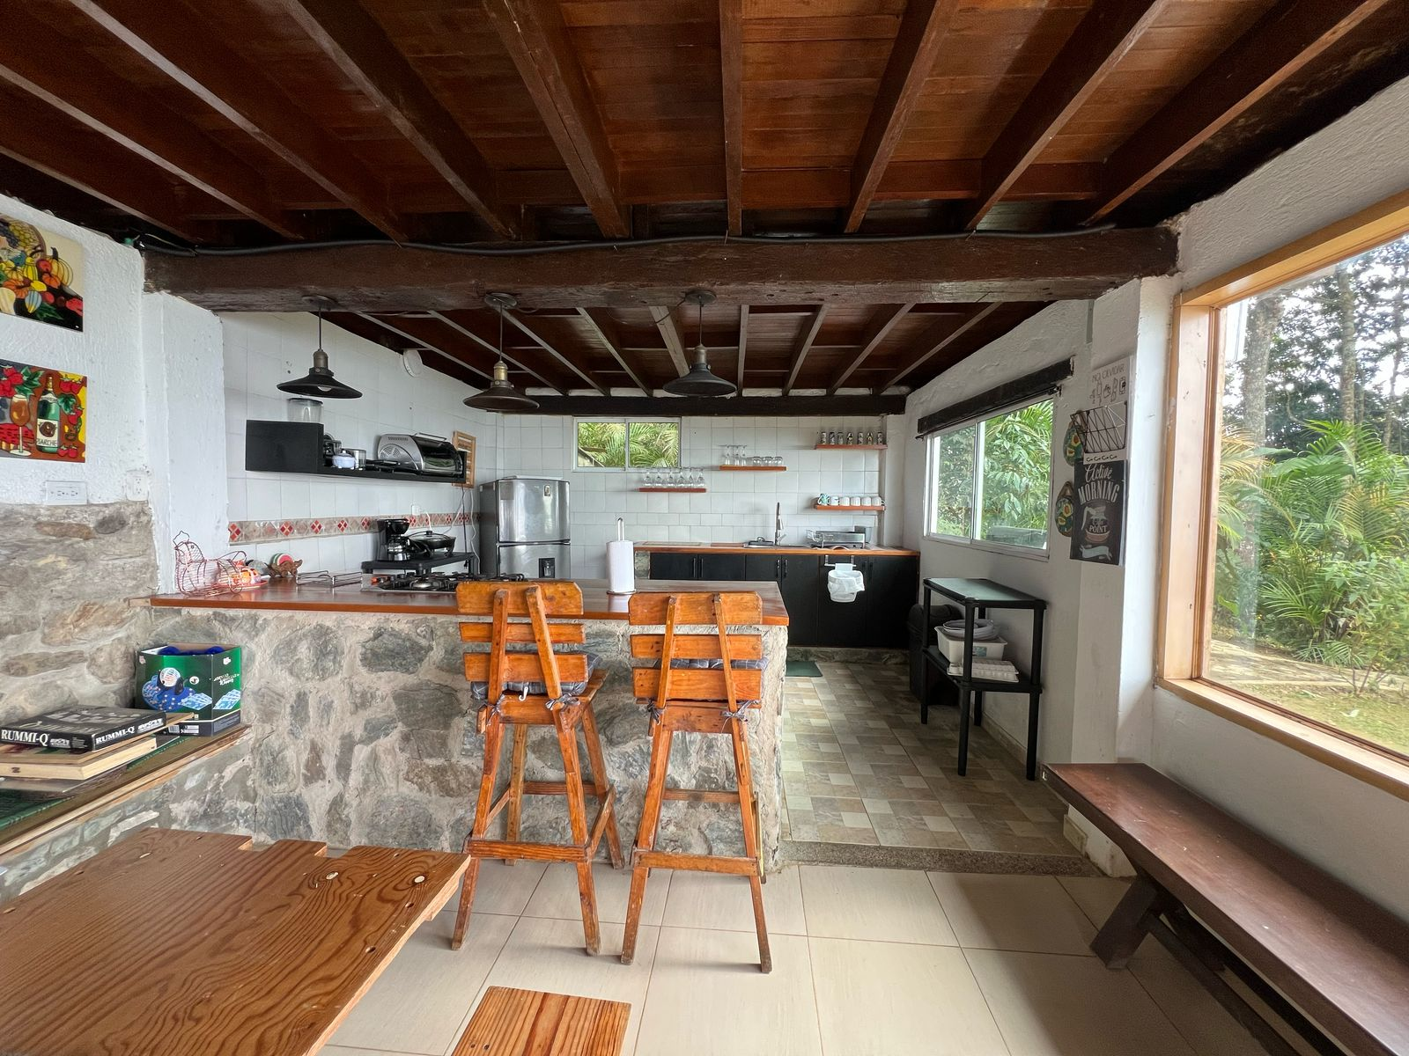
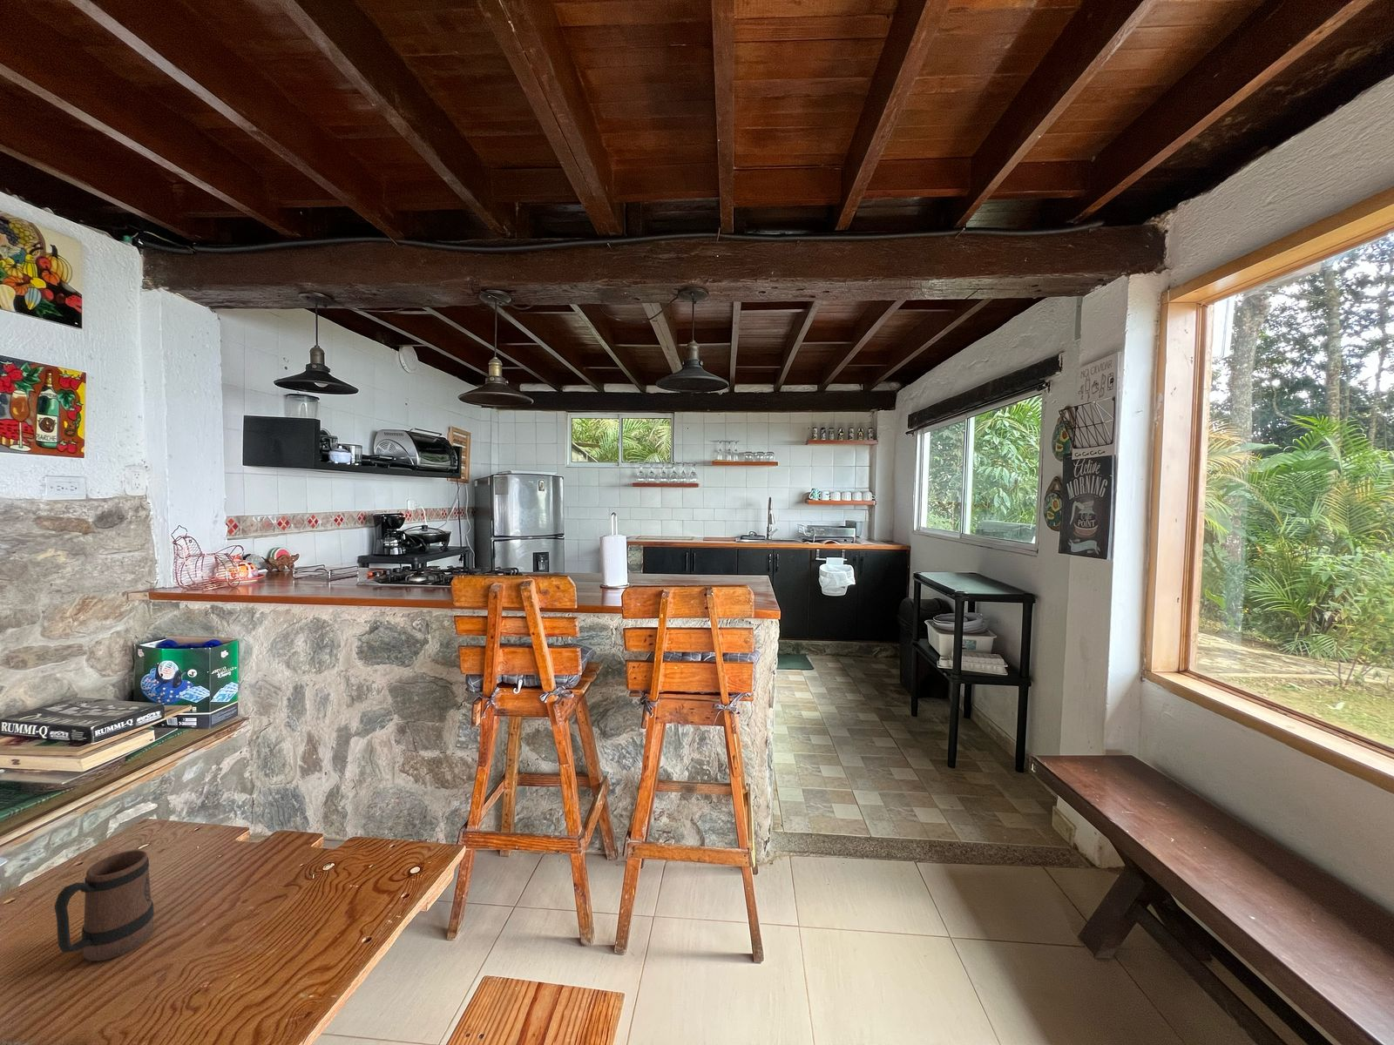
+ mug (104, 909)
